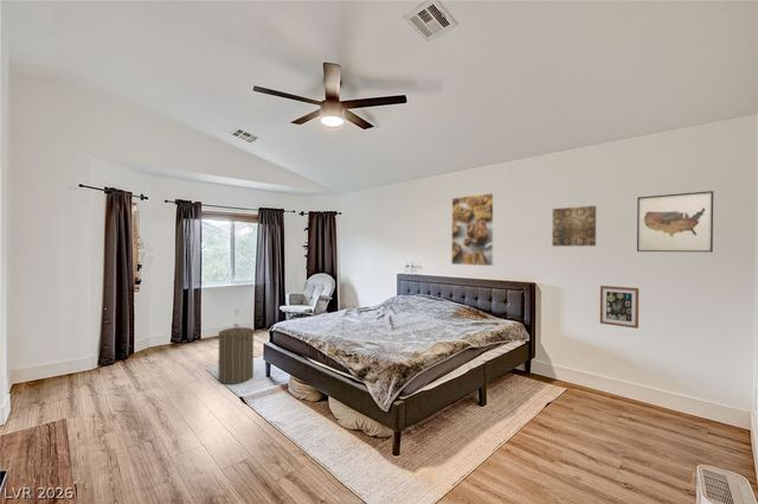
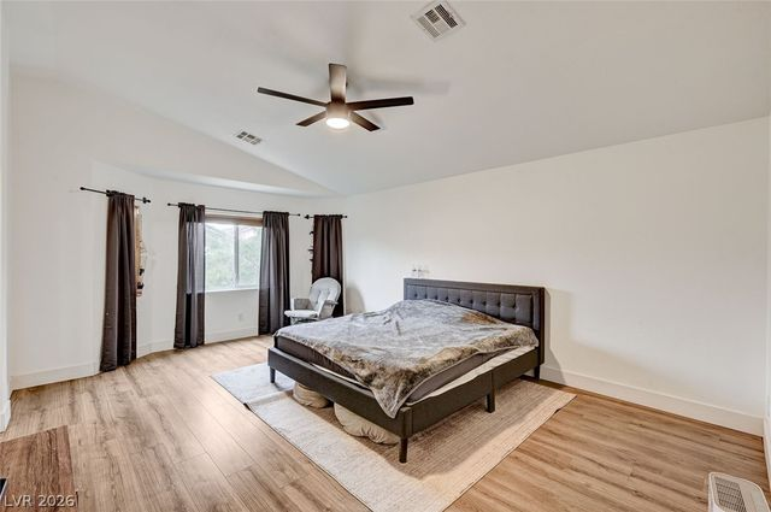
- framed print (471, 230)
- wall art (573, 227)
- laundry hamper (236, 350)
- wall art (618, 306)
- wall art (673, 223)
